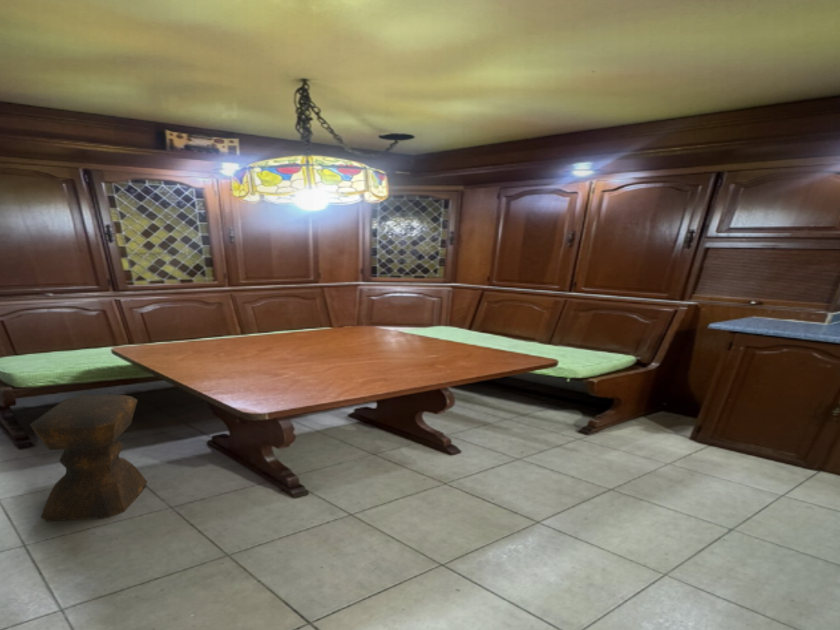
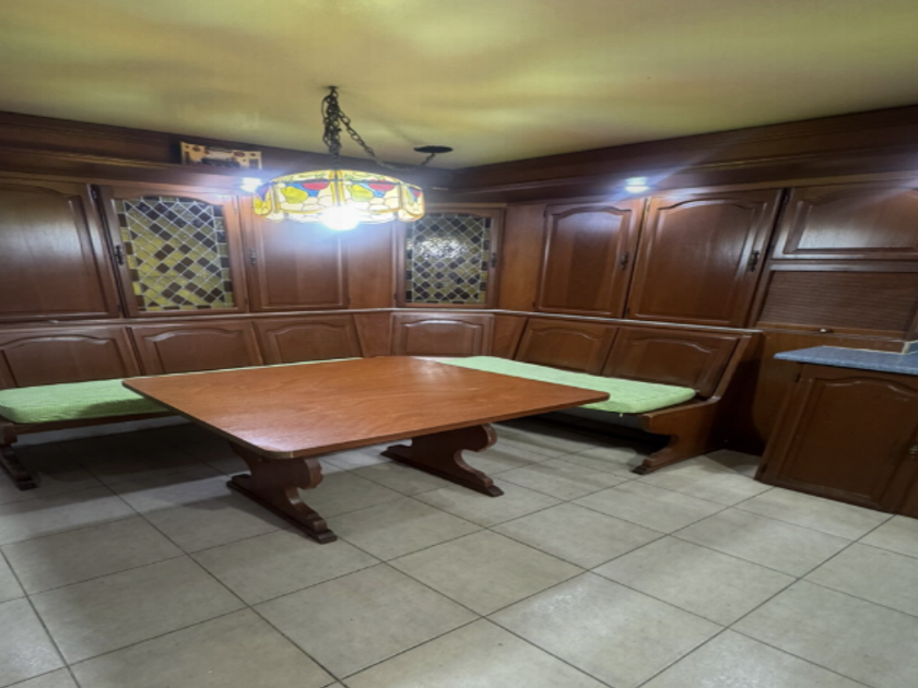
- stool (92, 454)
